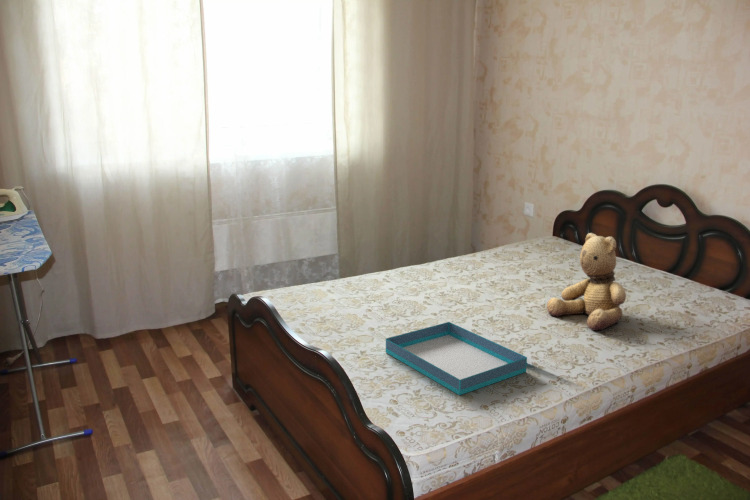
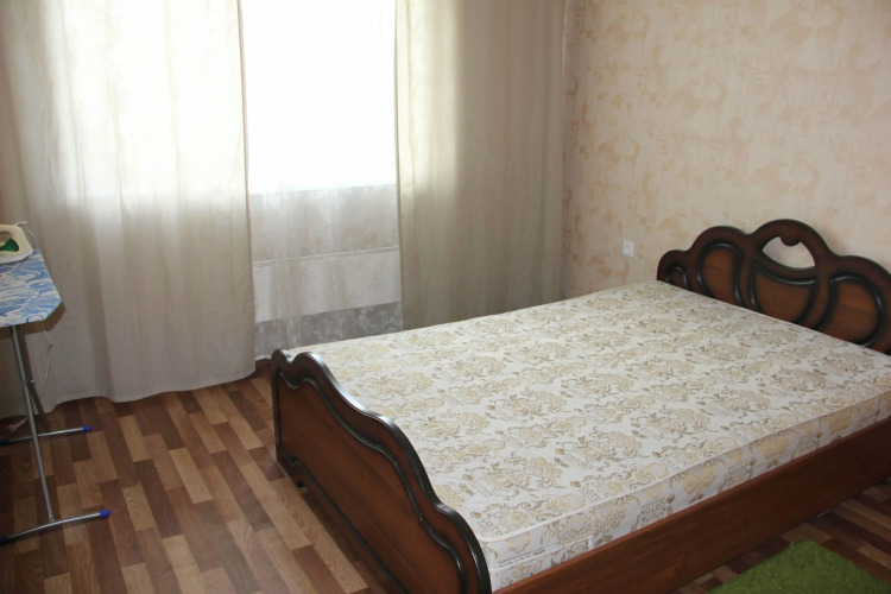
- tray (453, 354)
- teddy bear (591, 277)
